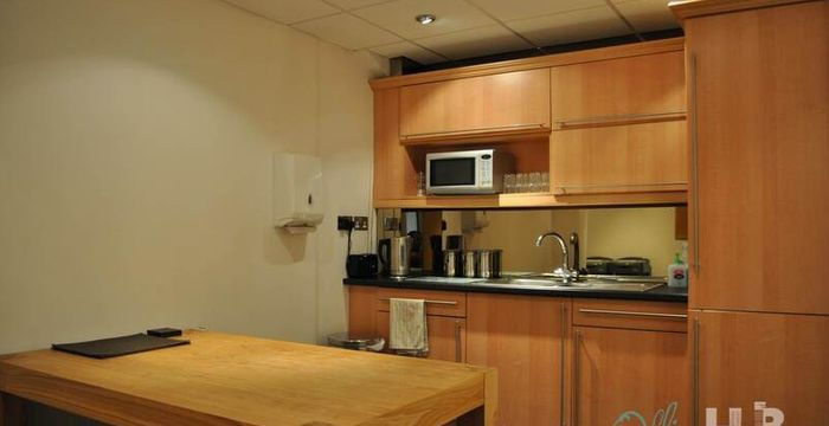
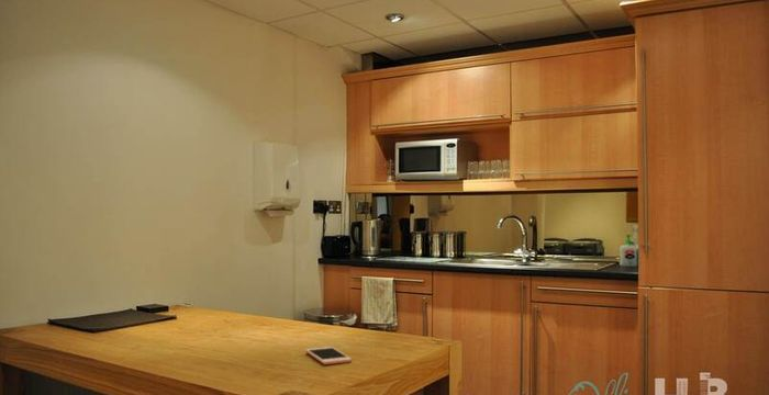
+ cell phone (327, 354)
